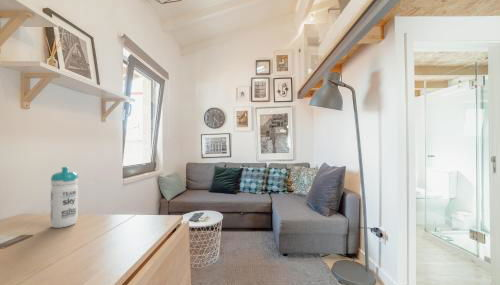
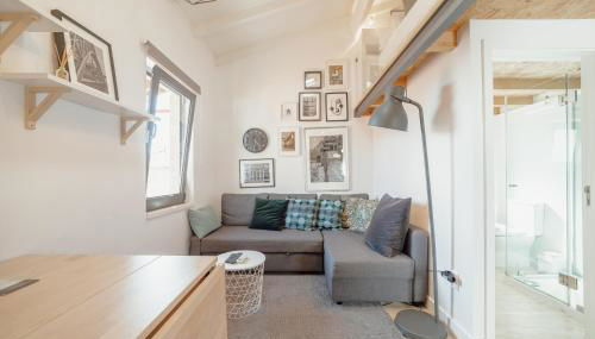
- water bottle (64, 195)
